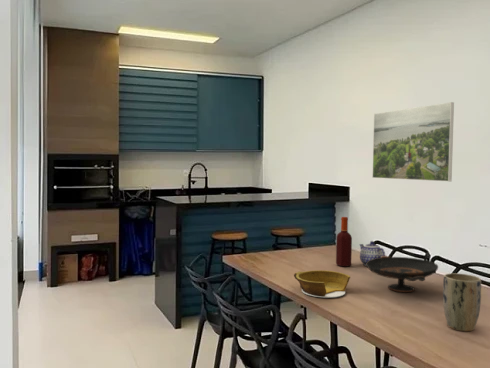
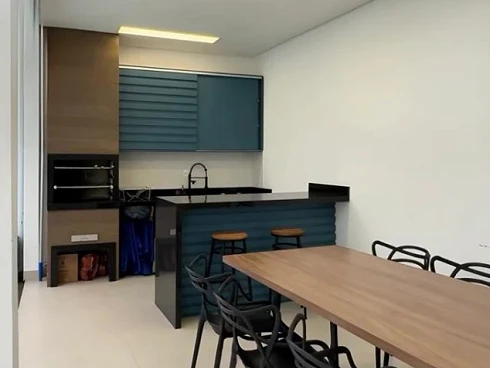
- decorative bowl (400, 275)
- teapot (371, 253)
- plant pot (461, 302)
- bowl (321, 283)
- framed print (408, 144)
- bottle (344, 241)
